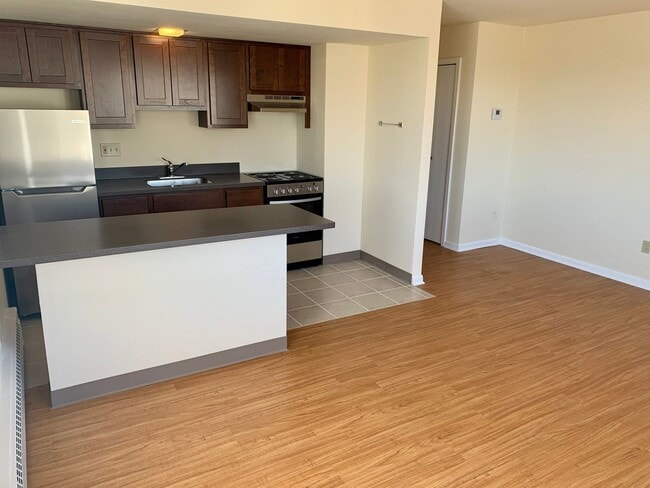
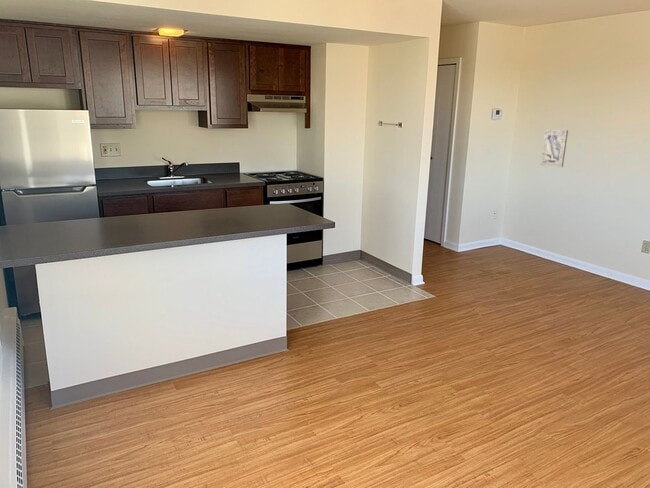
+ wall art (554, 148)
